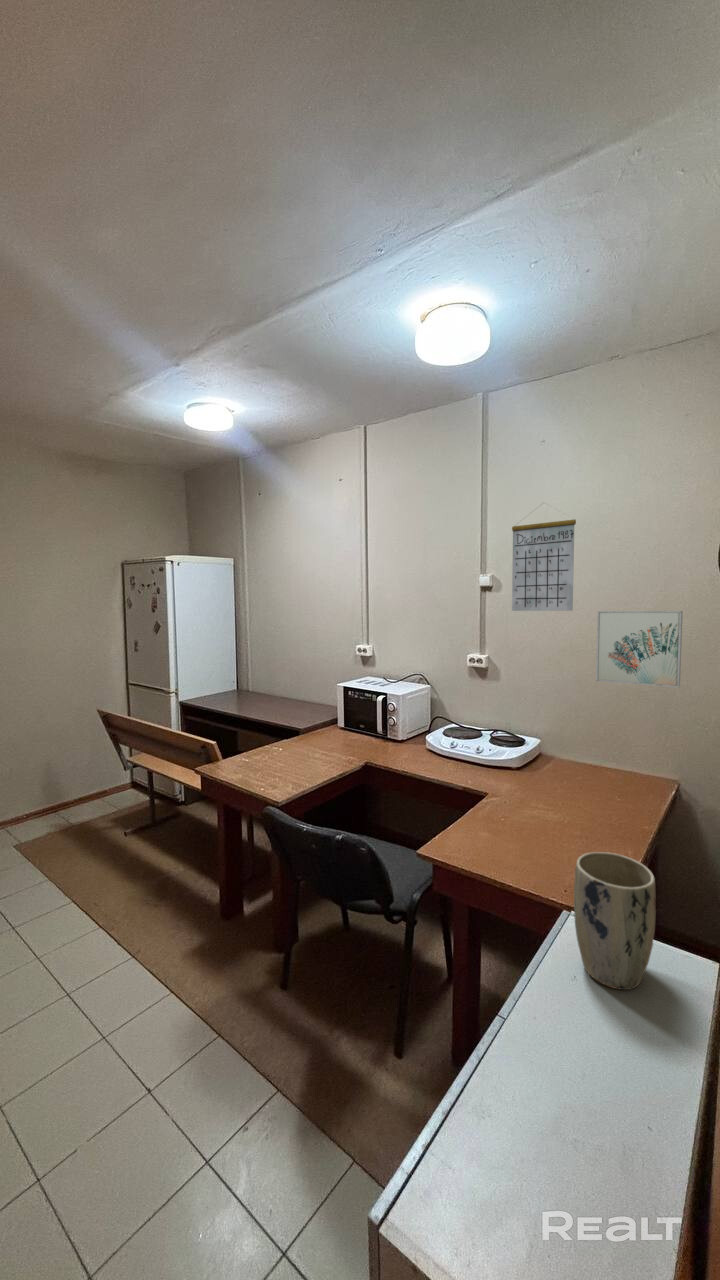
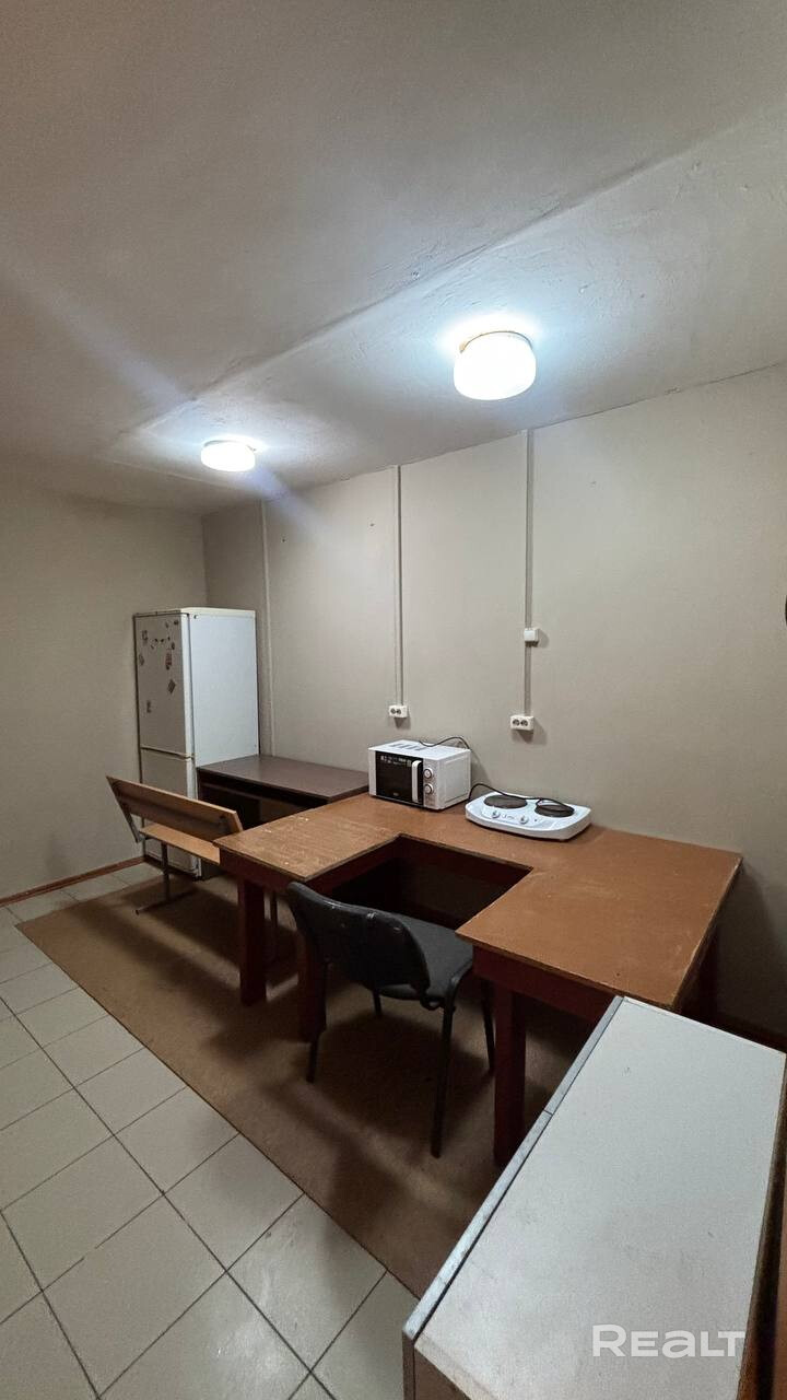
- calendar (542, 556)
- wall art (637, 647)
- plant pot (612, 920)
